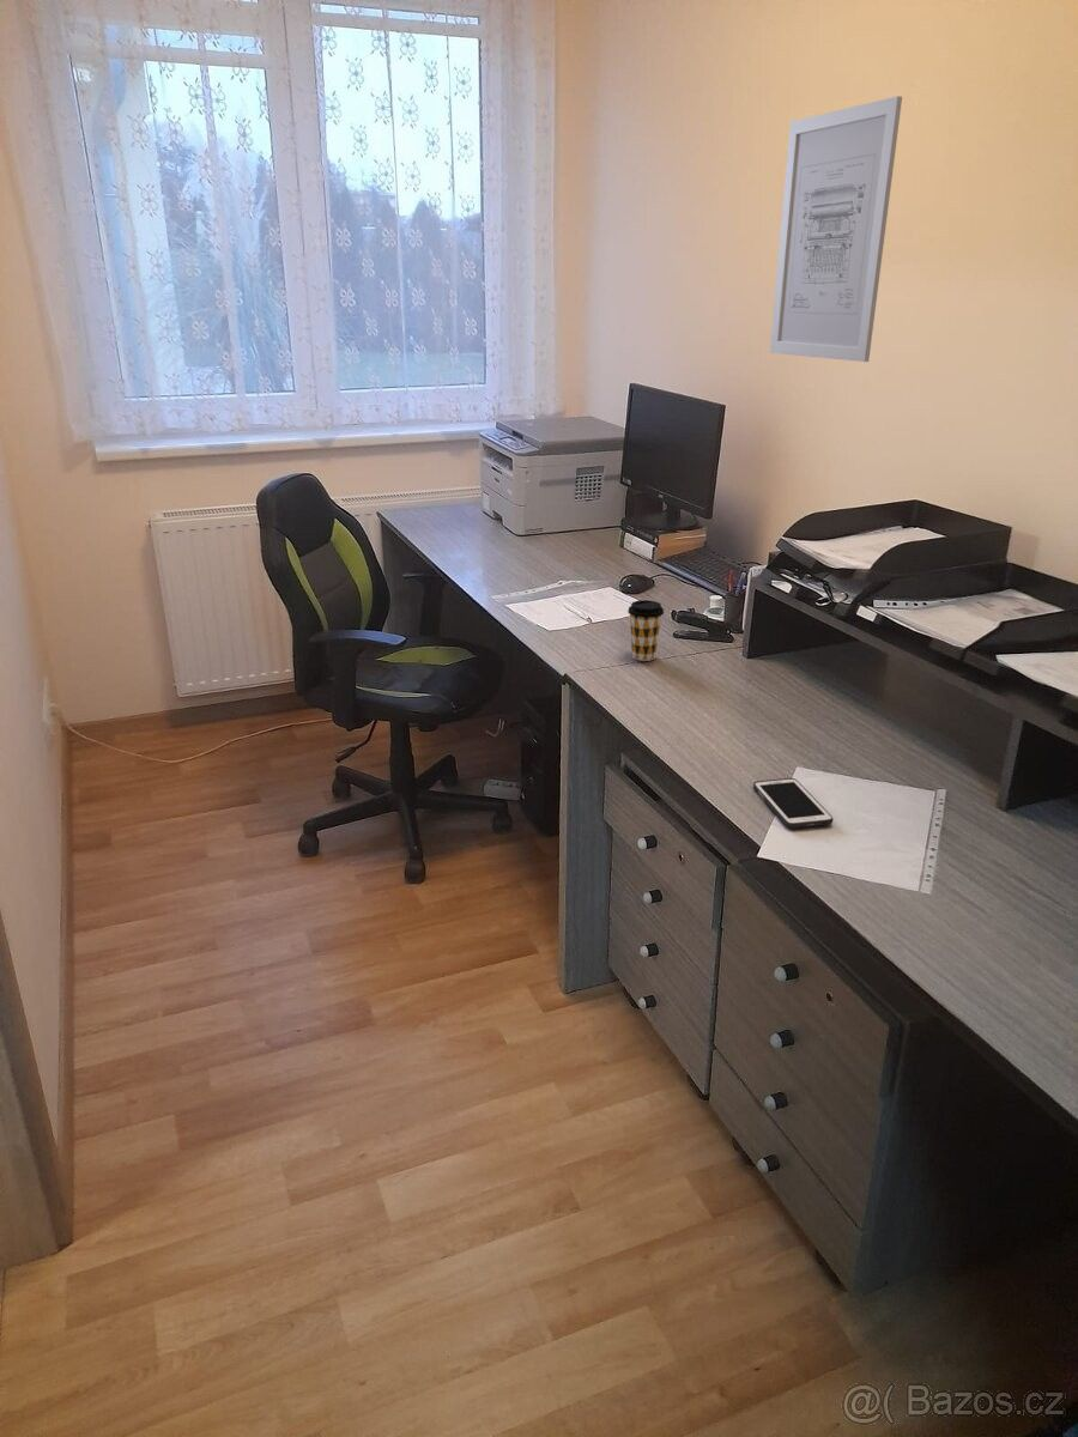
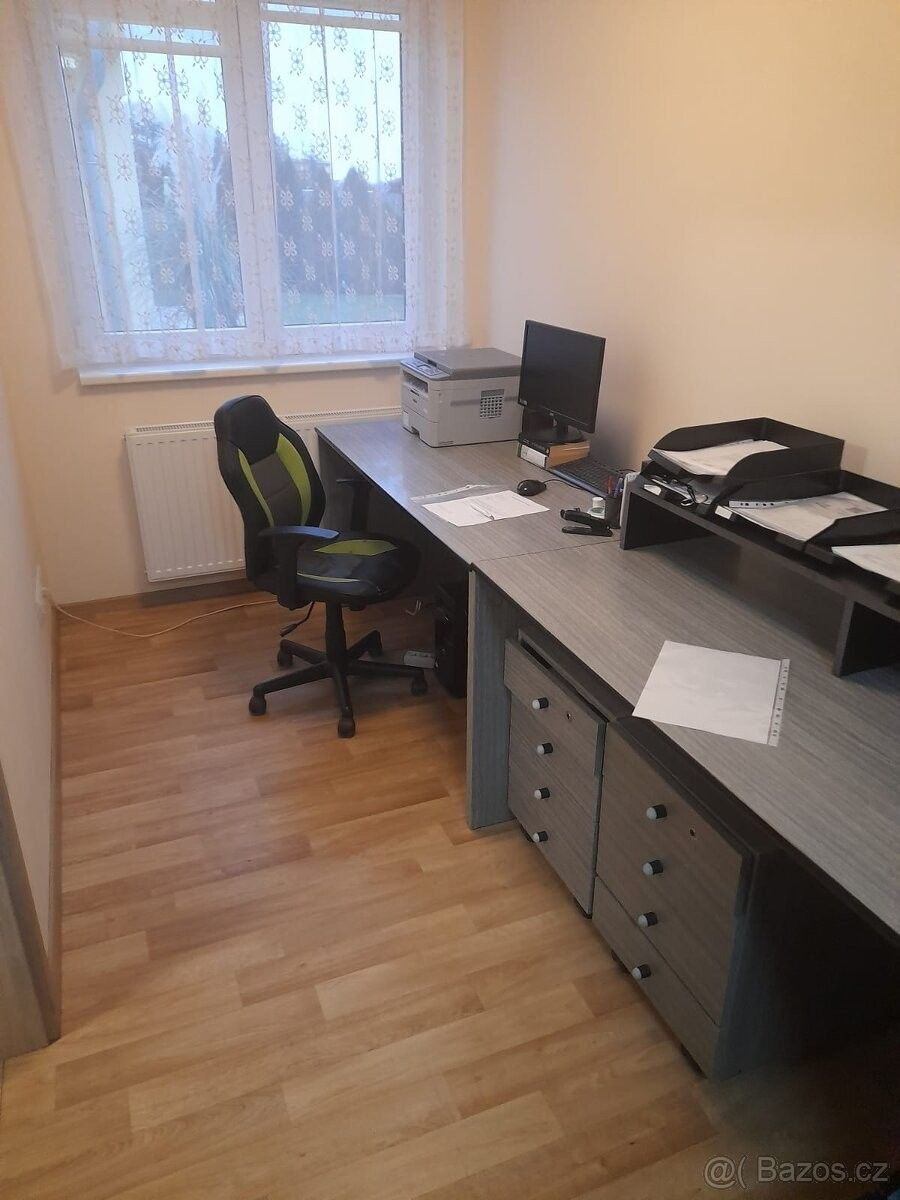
- cell phone (791, 802)
- wall art (828, 238)
- coffee cup (644, 630)
